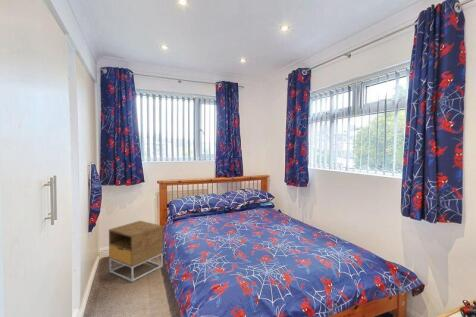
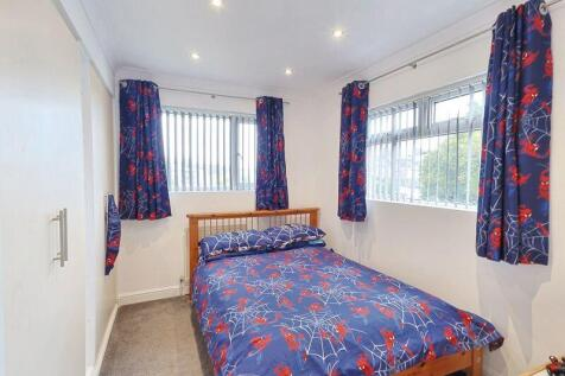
- nightstand (136, 248)
